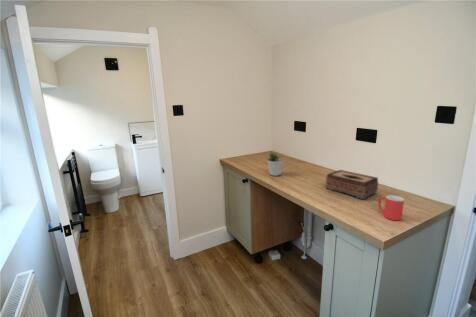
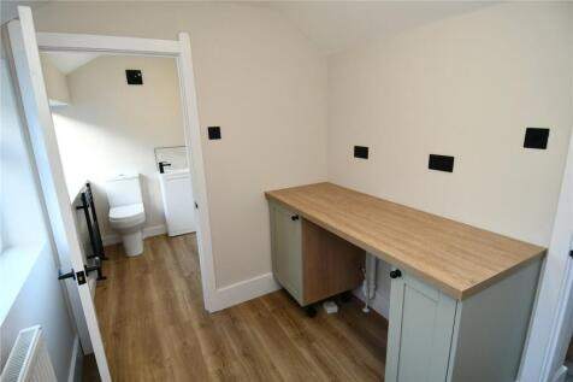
- mug (389, 206)
- potted plant (274, 161)
- tissue box (351, 183)
